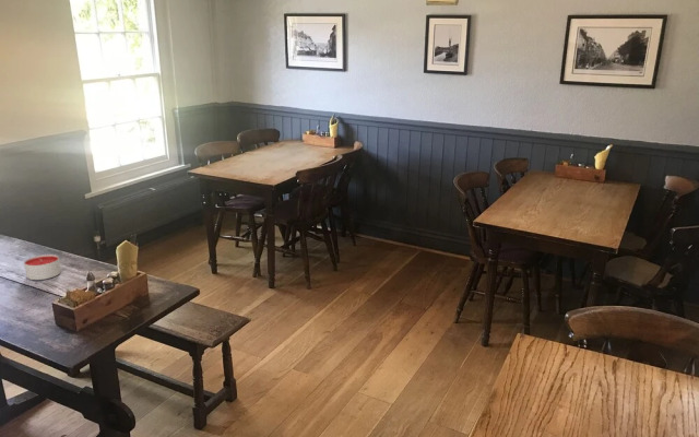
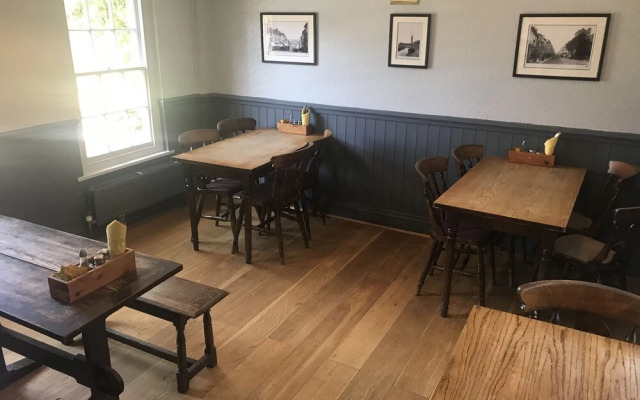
- candle (43, 265)
